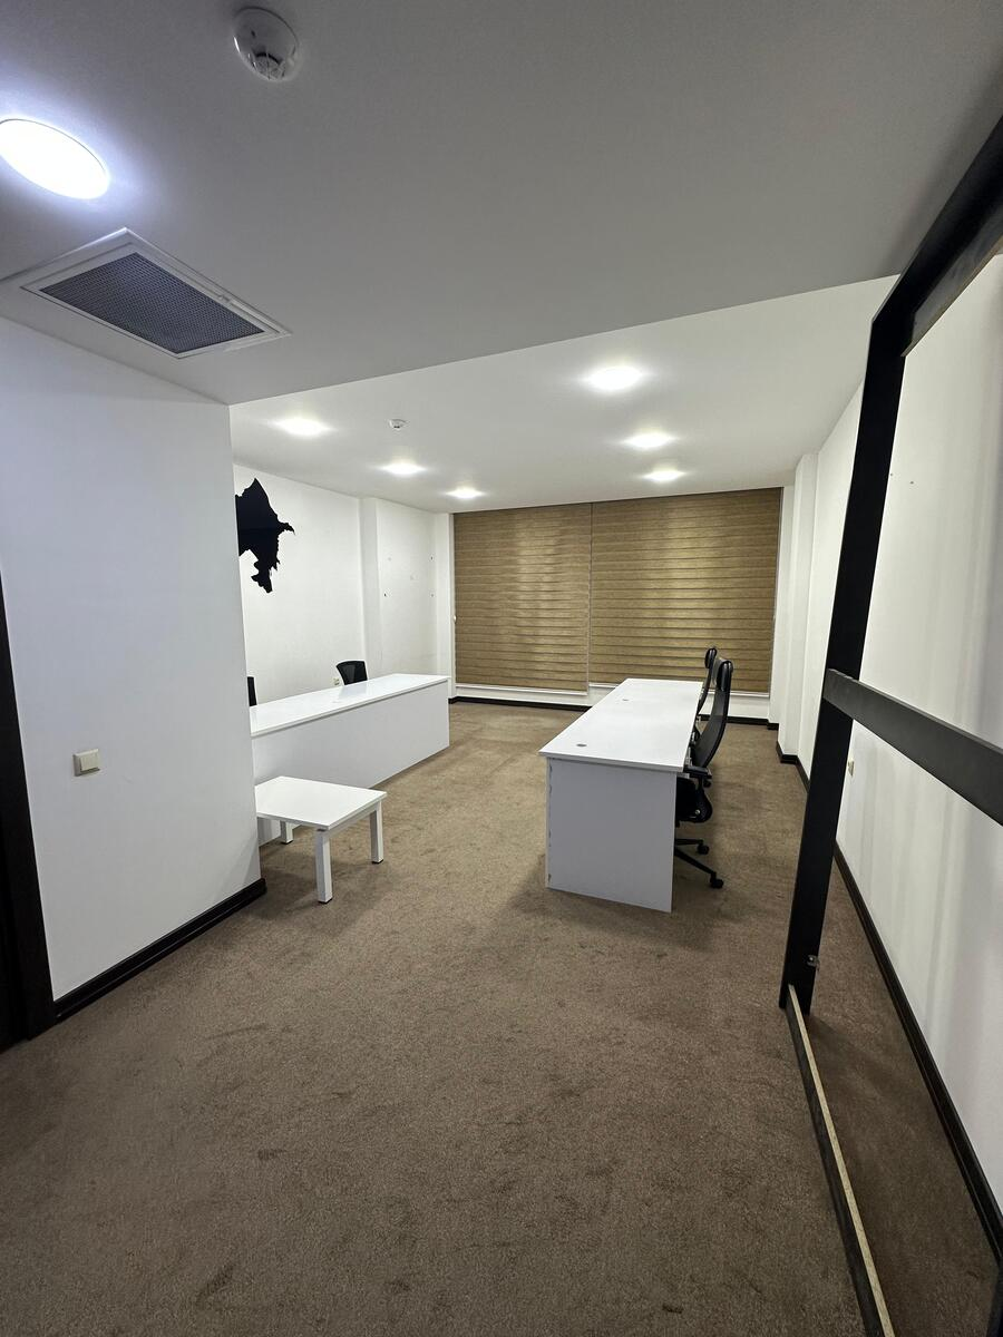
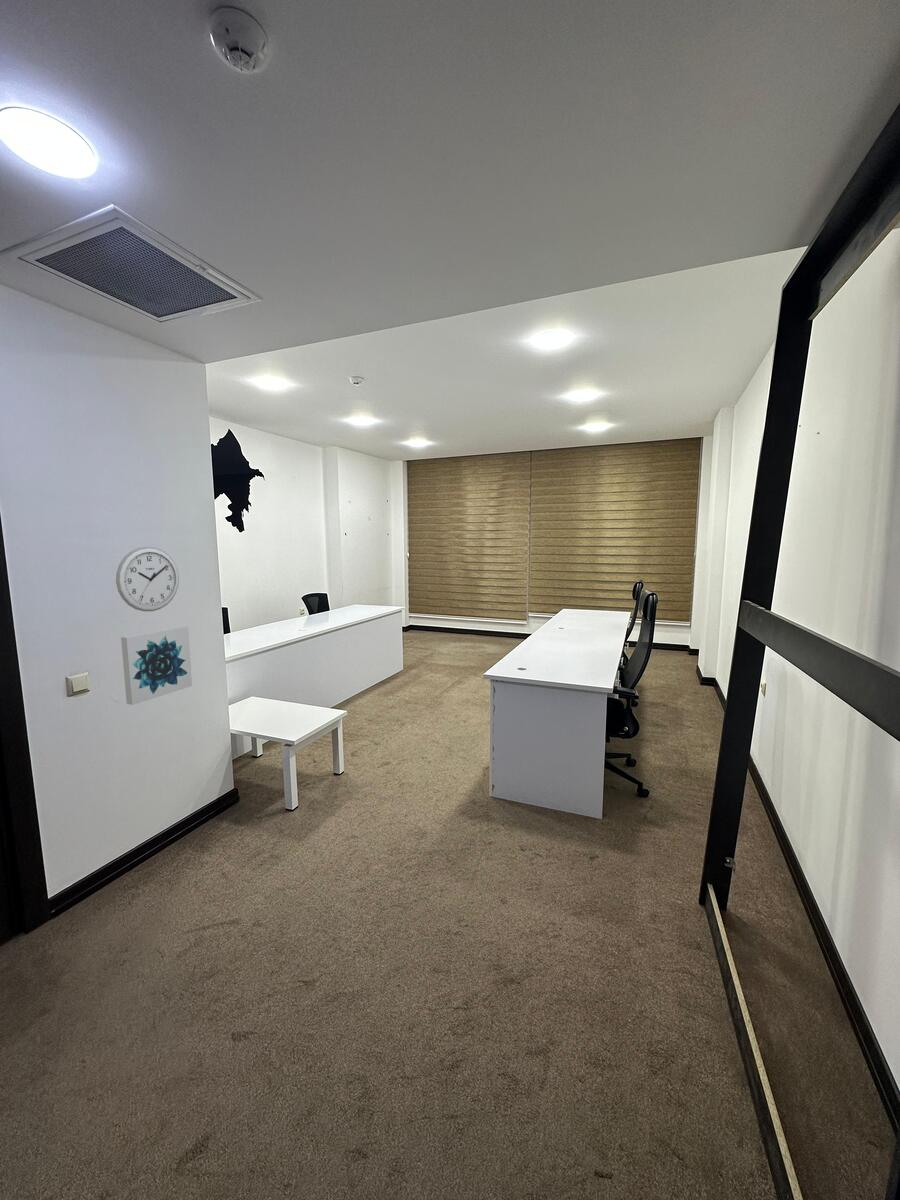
+ wall art (158, 663)
+ wall clock (150, 579)
